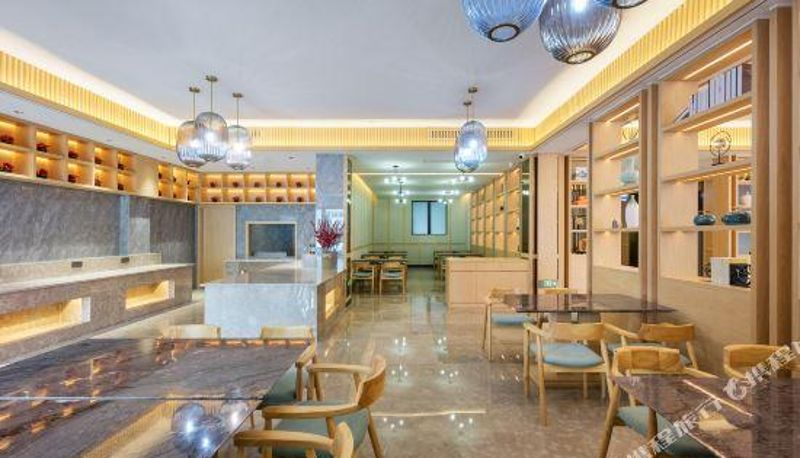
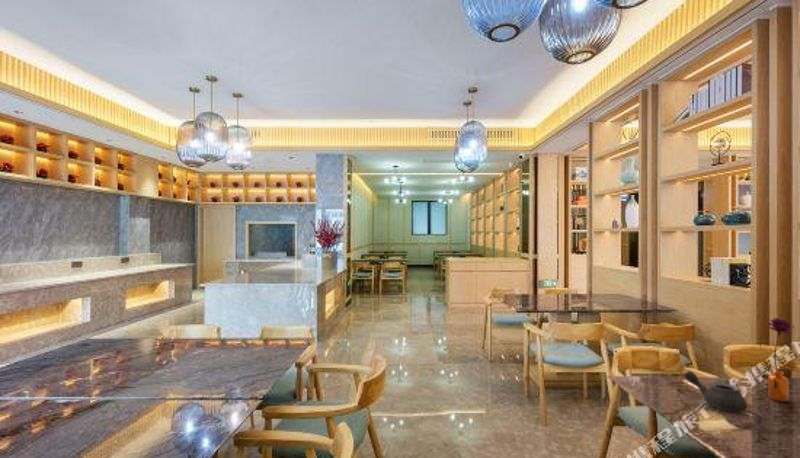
+ teapot (714, 389)
+ flower (775, 358)
